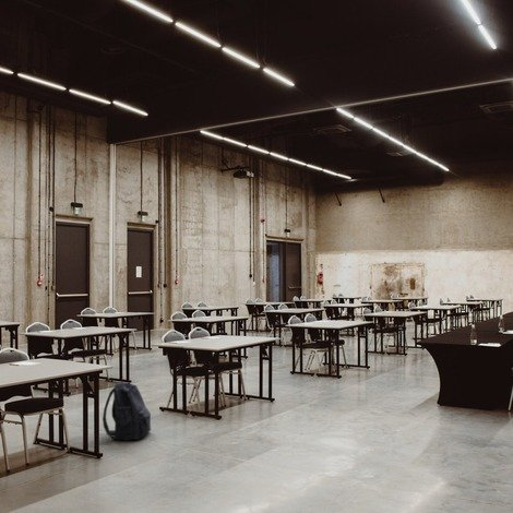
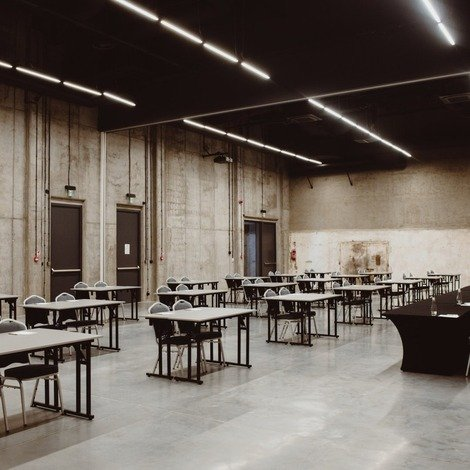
- backpack (128, 408)
